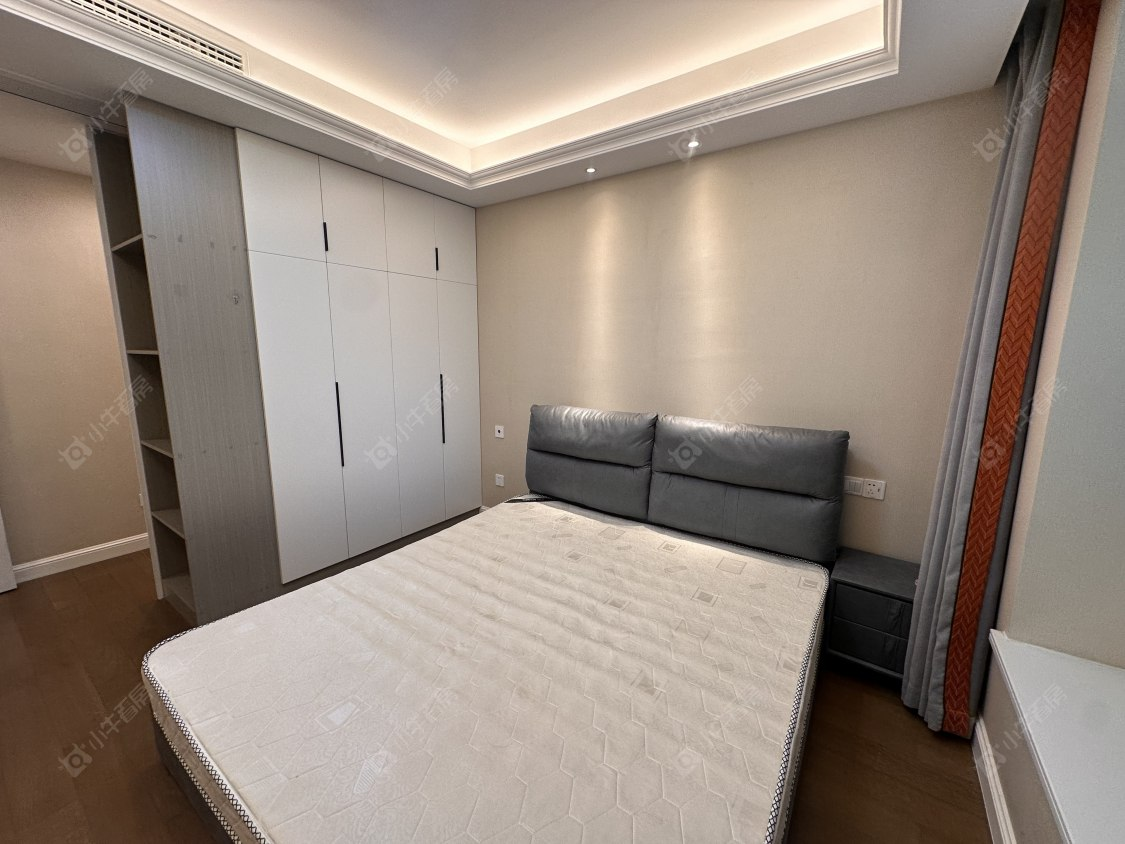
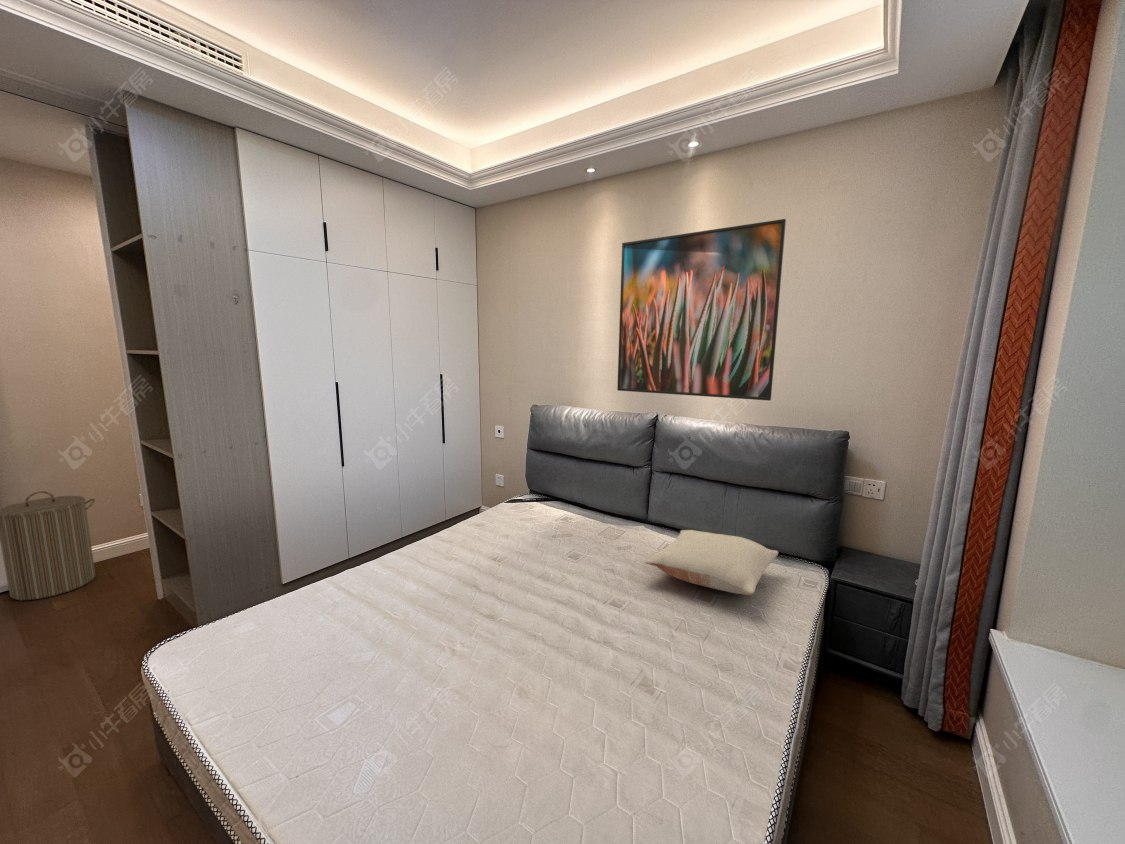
+ laundry hamper (47, 539)
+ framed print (691, 315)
+ pillow (712, 558)
